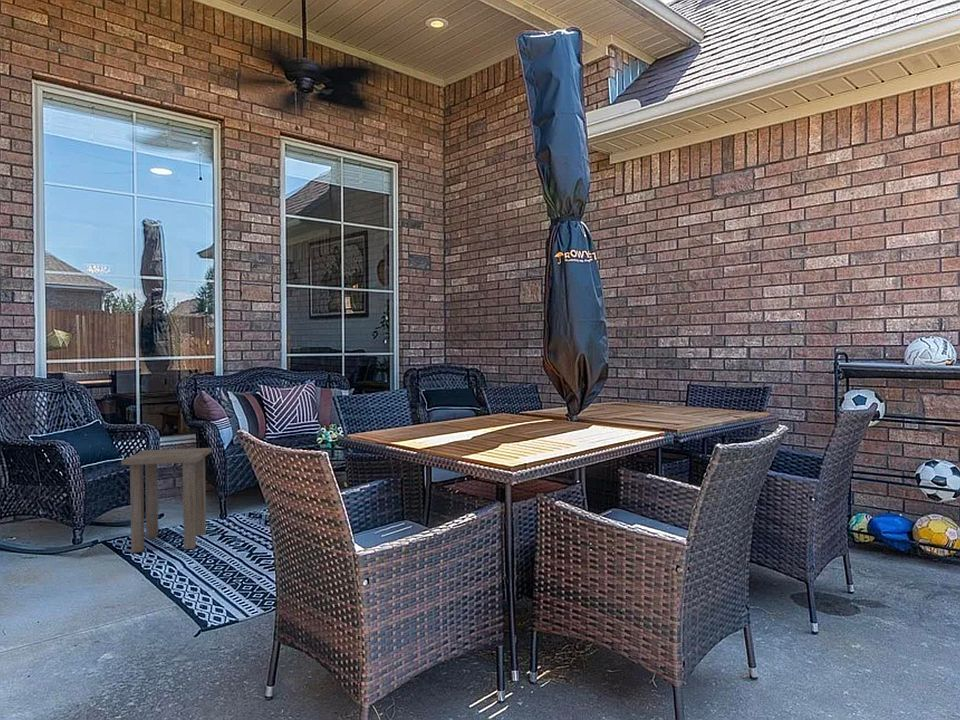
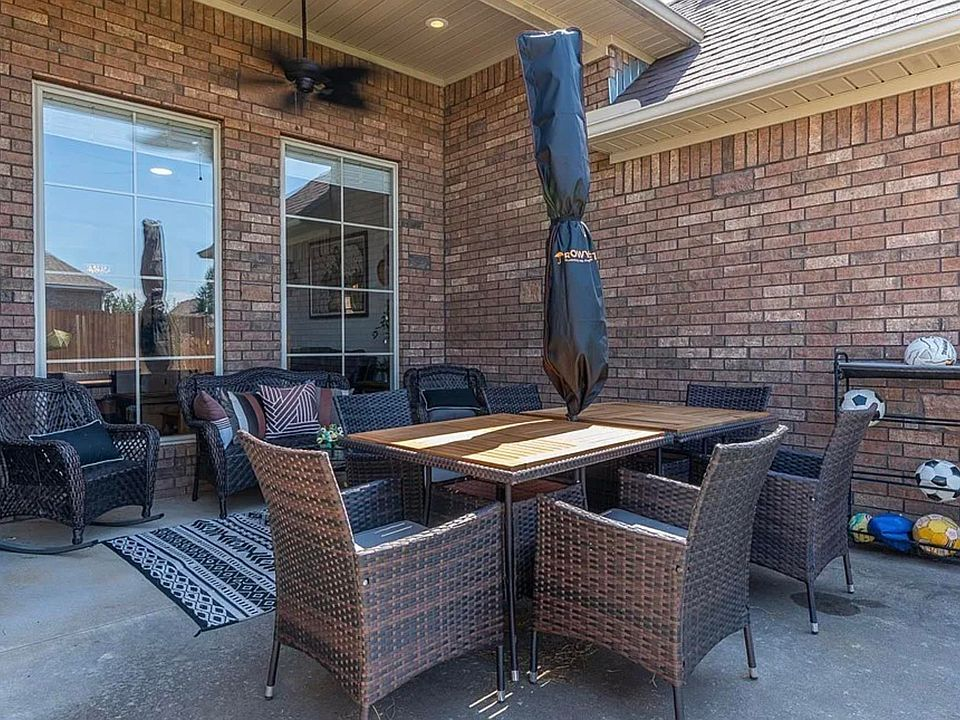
- side table (157, 498)
